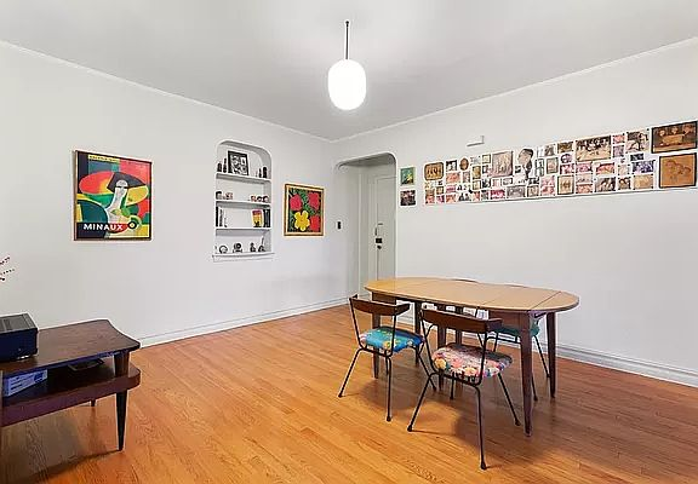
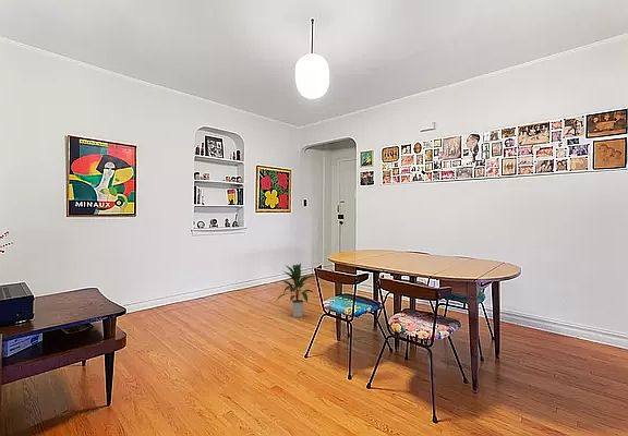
+ indoor plant (294, 288)
